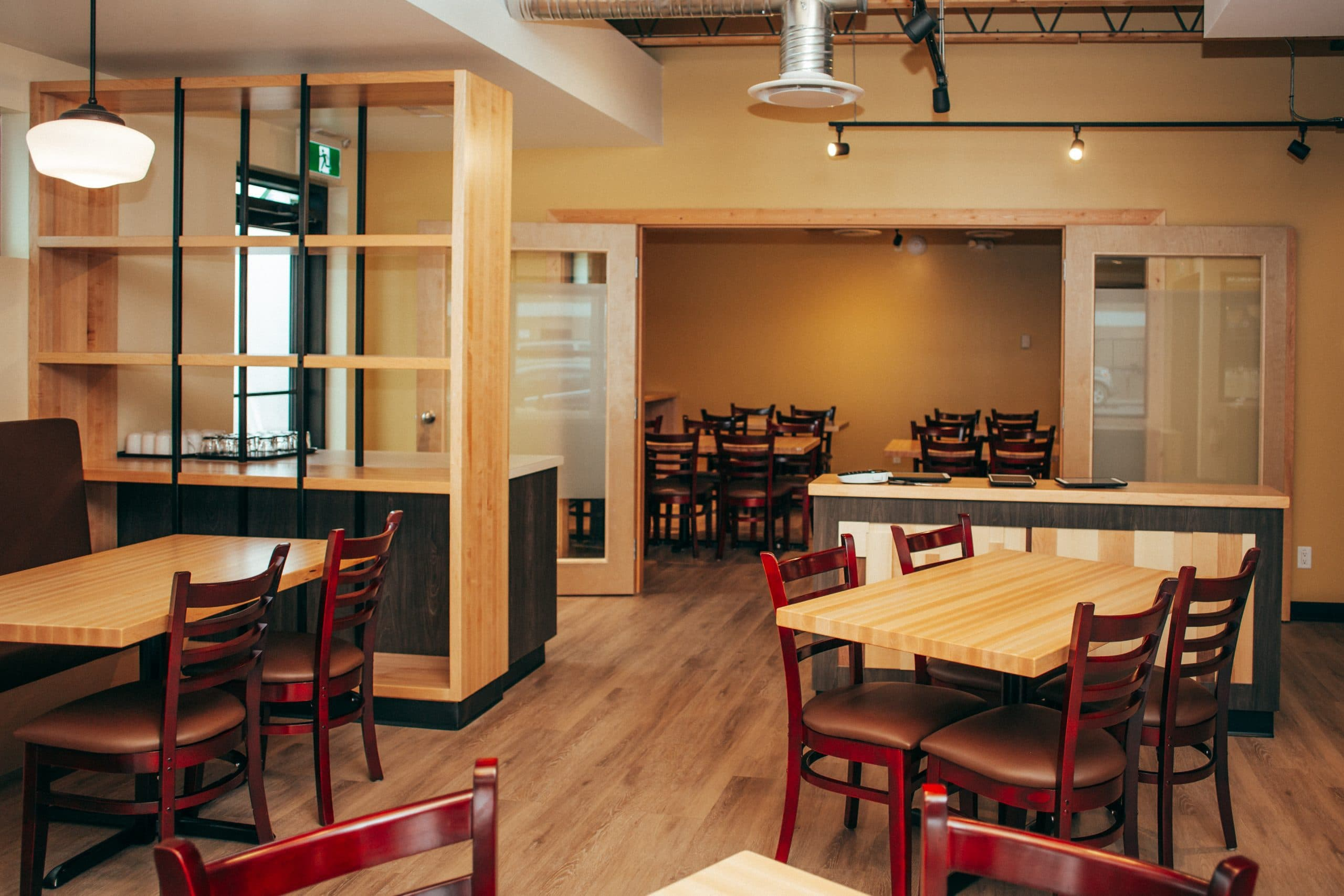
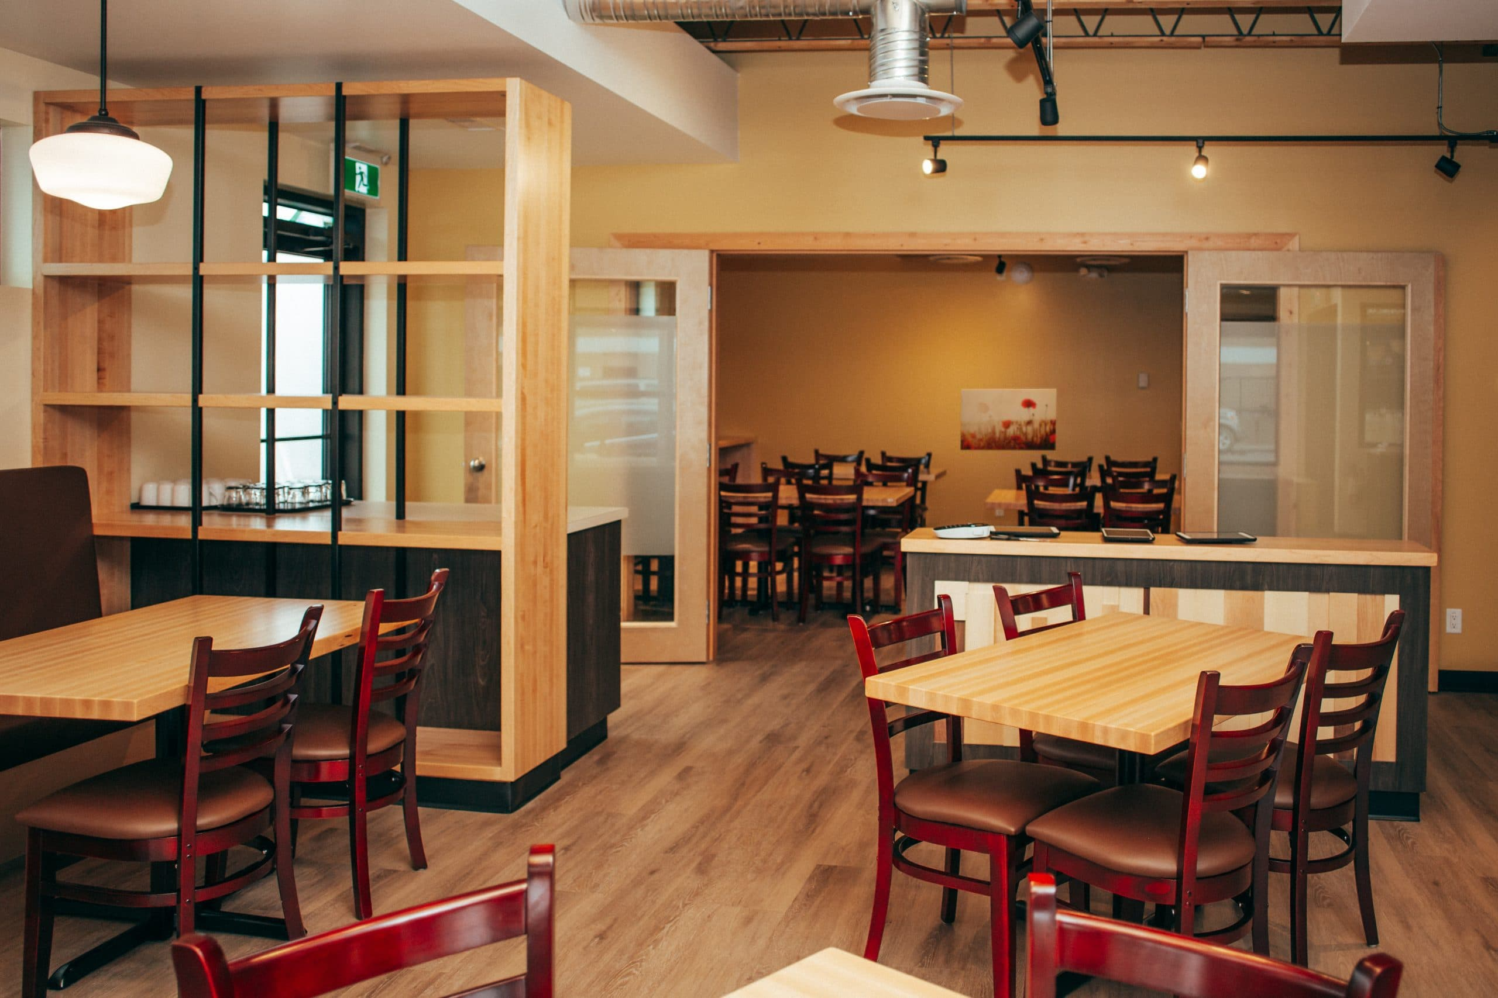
+ wall art (1008, 420)
